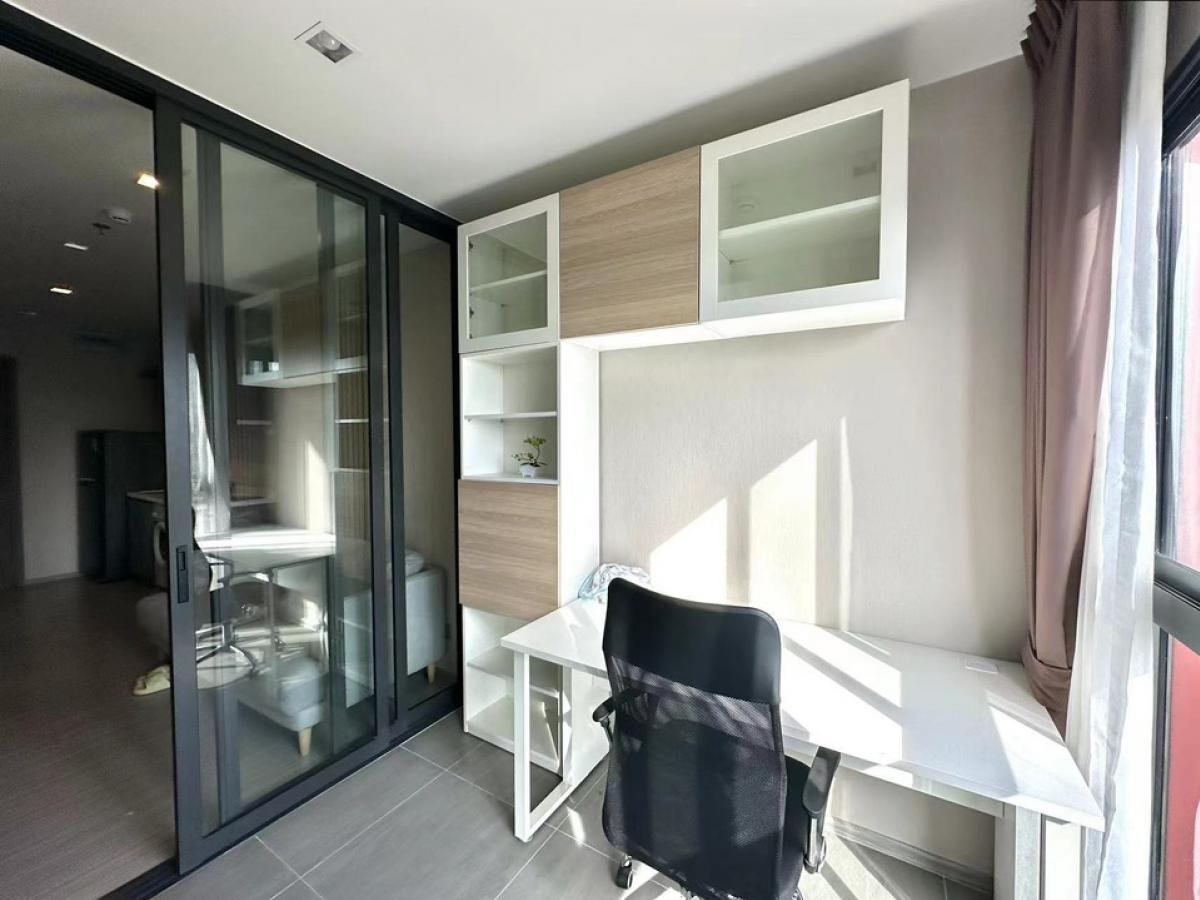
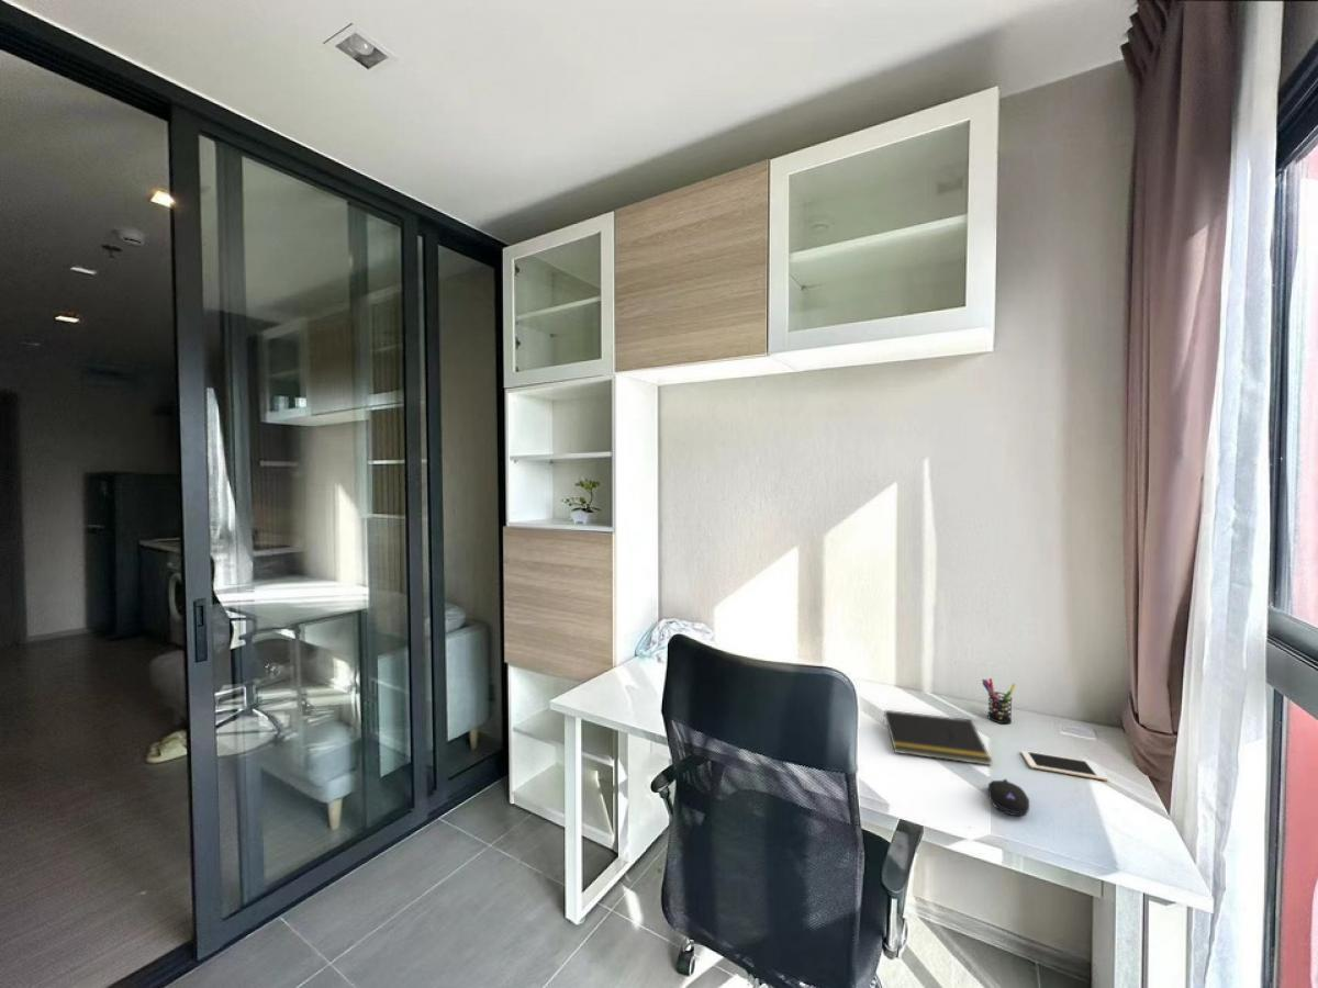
+ cell phone (1062, 764)
+ pen holder (999, 699)
+ computer mouse (1007, 794)
+ notepad (934, 736)
